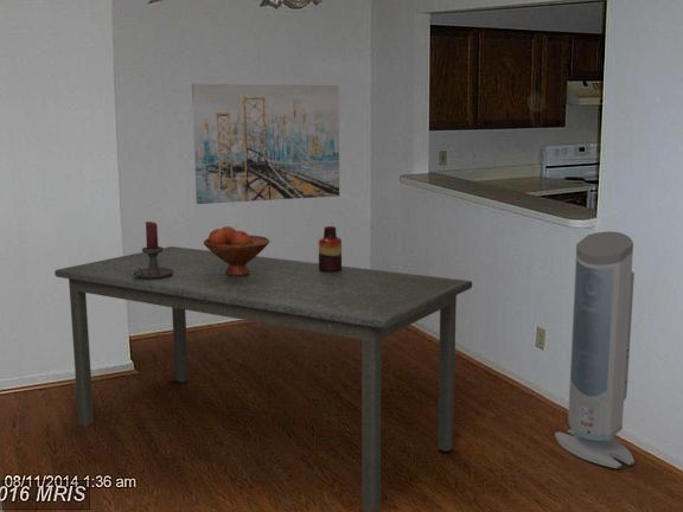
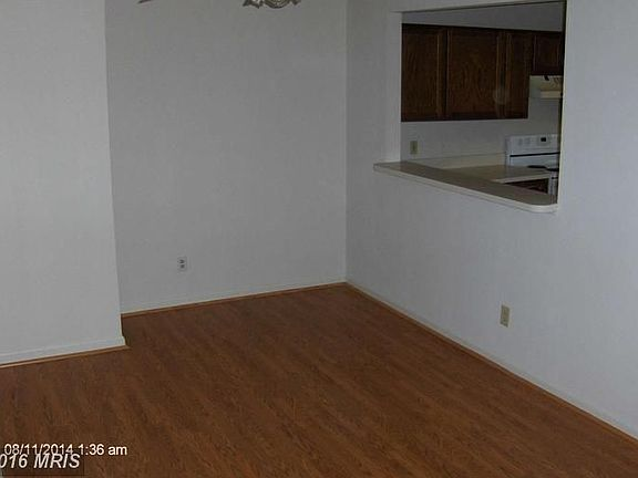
- fruit bowl (236, 250)
- air purifier (599, 344)
- wall art (269, 142)
- vase (330, 248)
- dining table (263, 322)
- candle holder (148, 249)
